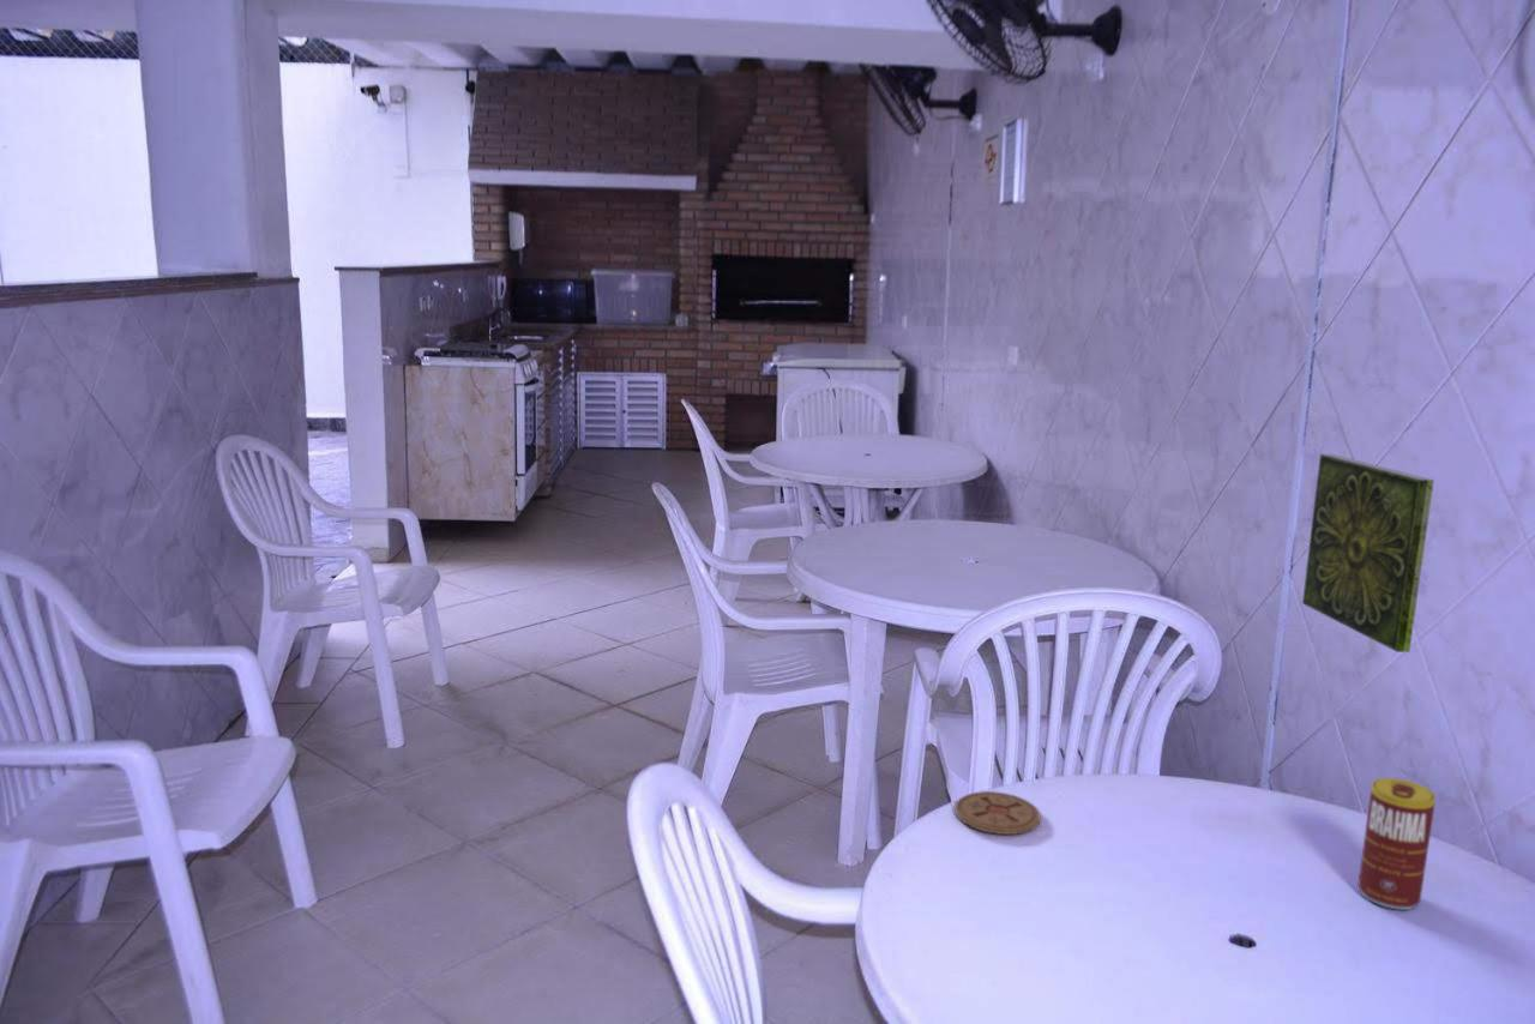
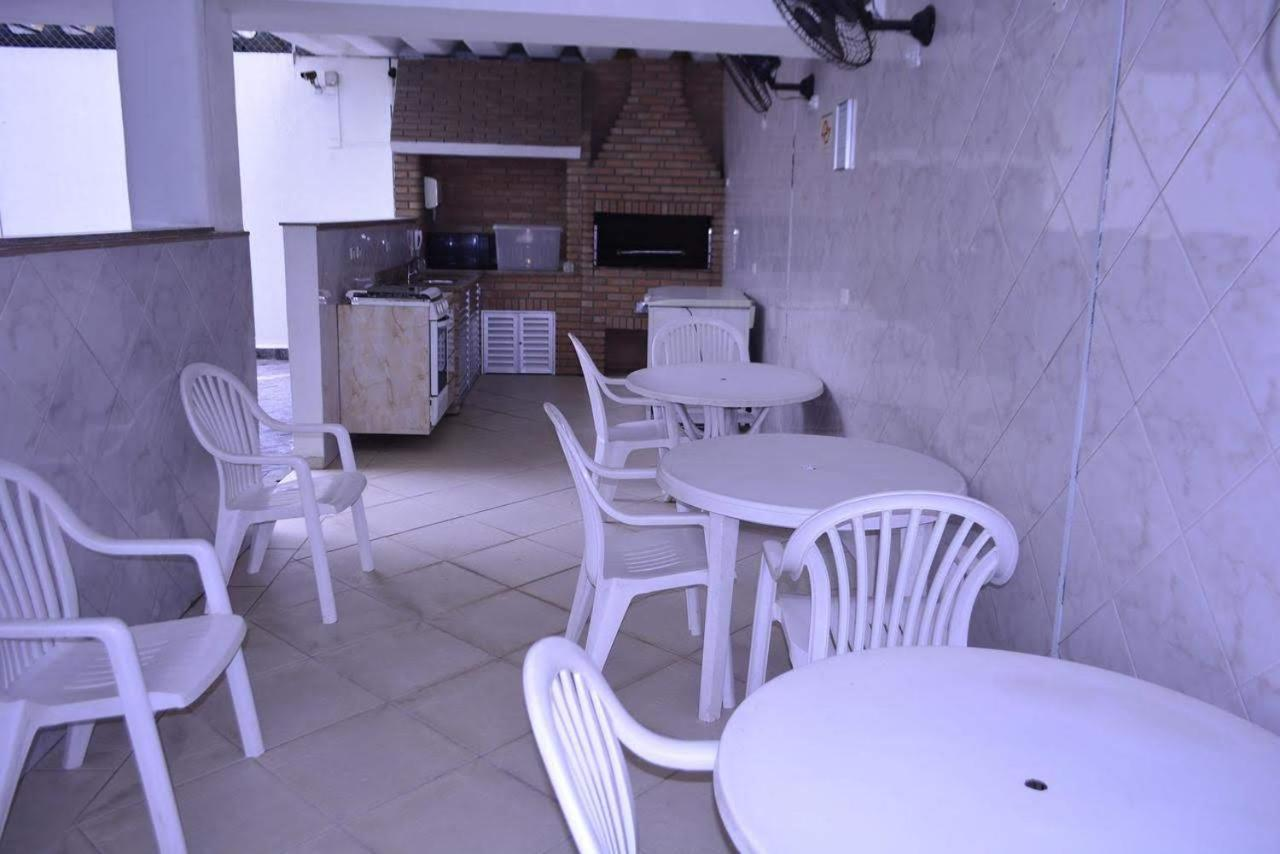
- coaster (997, 812)
- decorative tile (1362, 547)
- beverage can (1396, 843)
